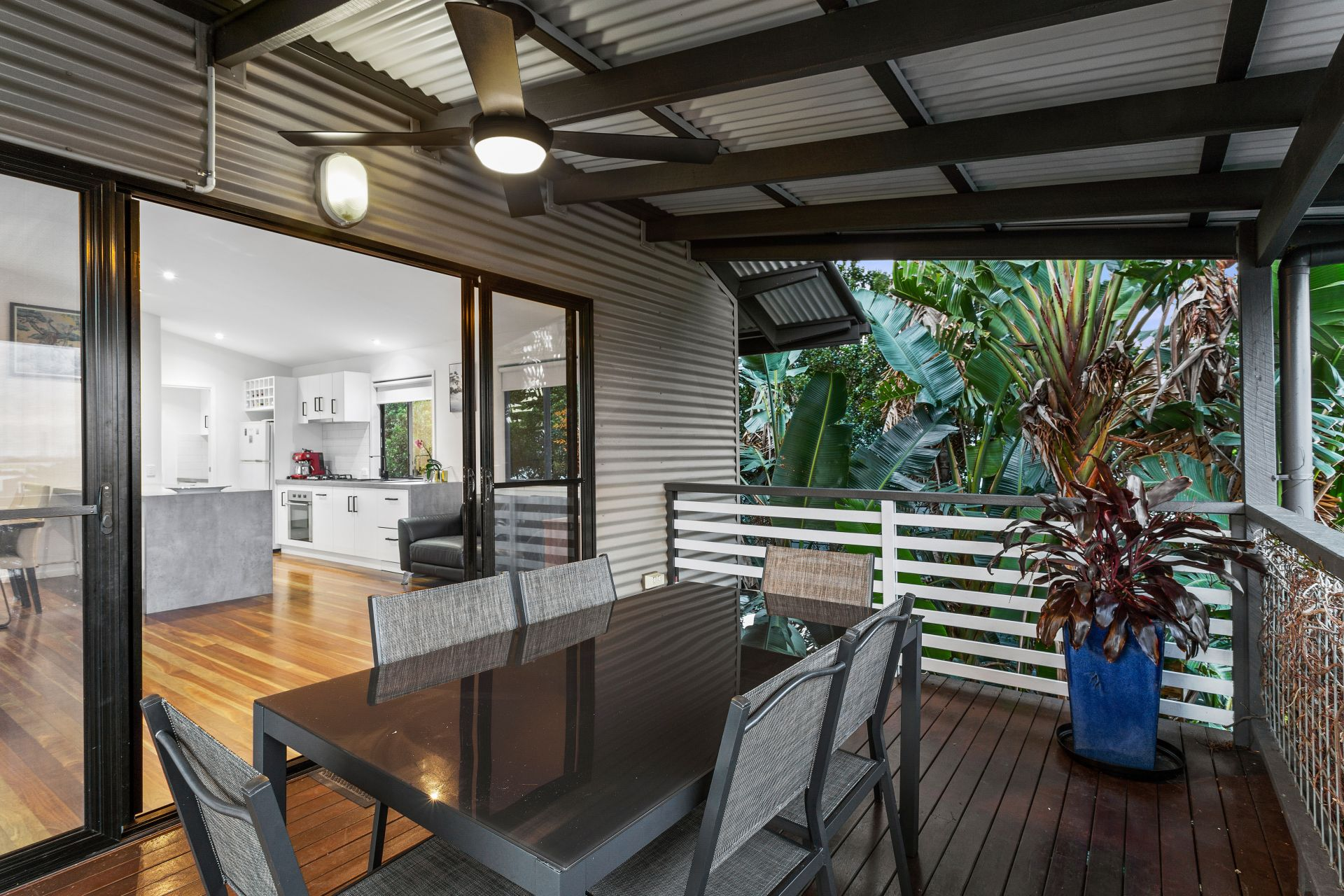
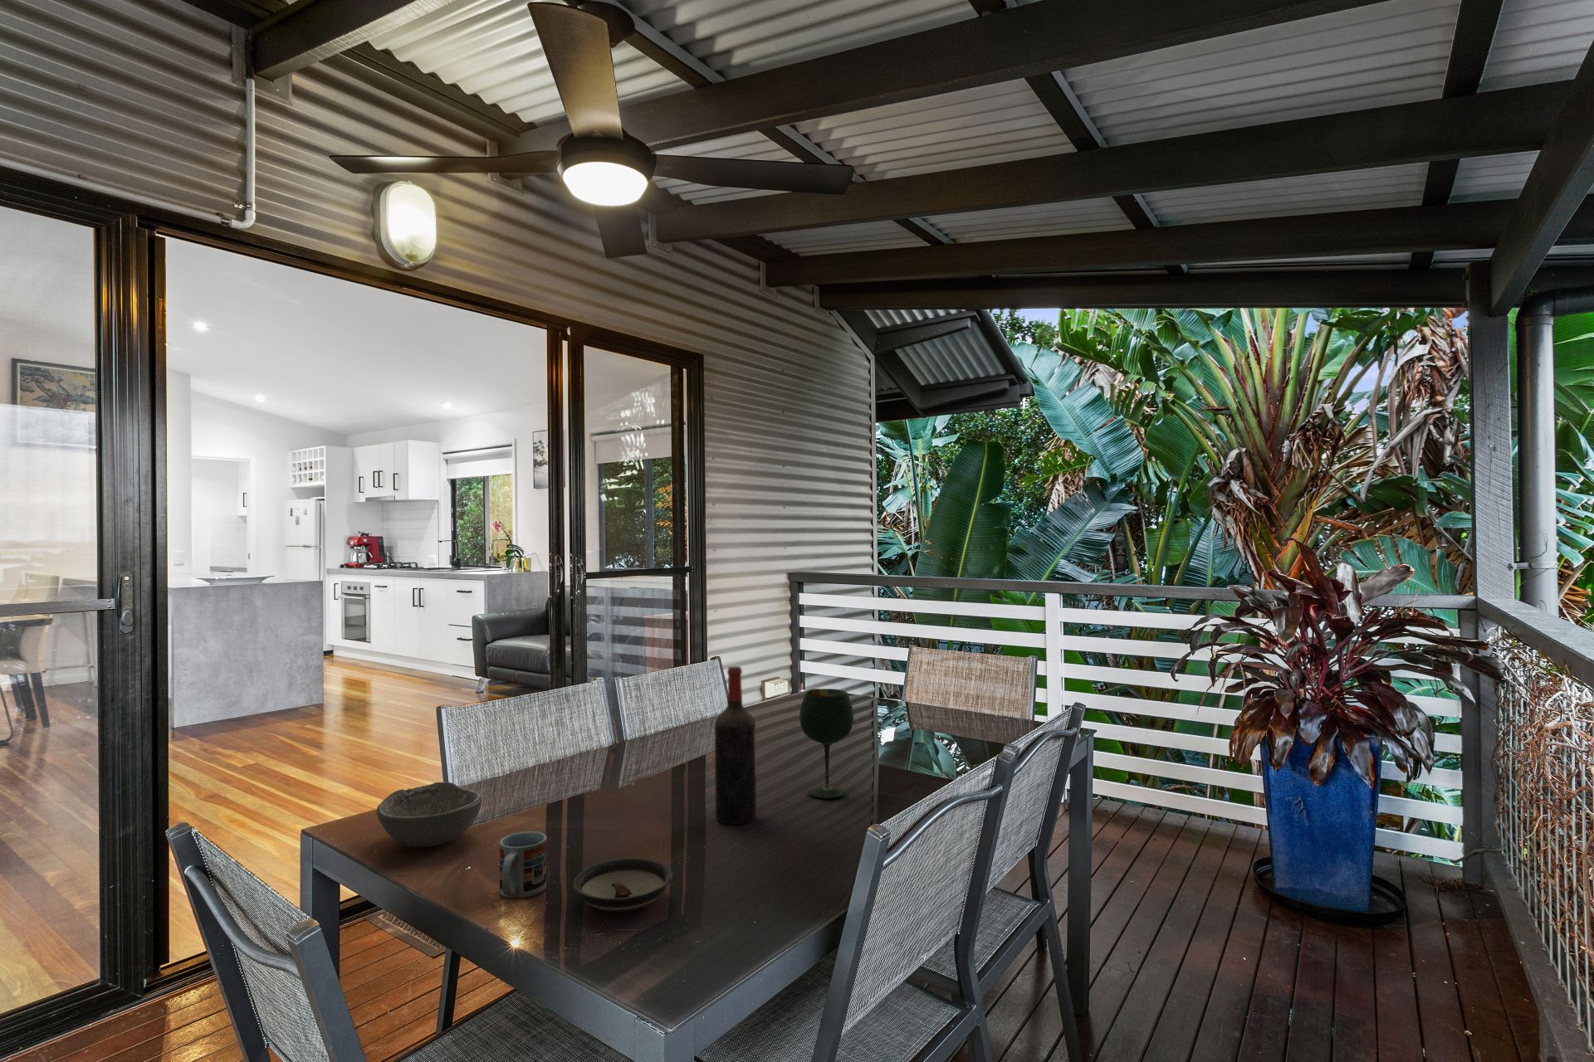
+ cup (519, 868)
+ wine glass (825, 742)
+ bowl (431, 818)
+ wine bottle (735, 742)
+ saucer (624, 889)
